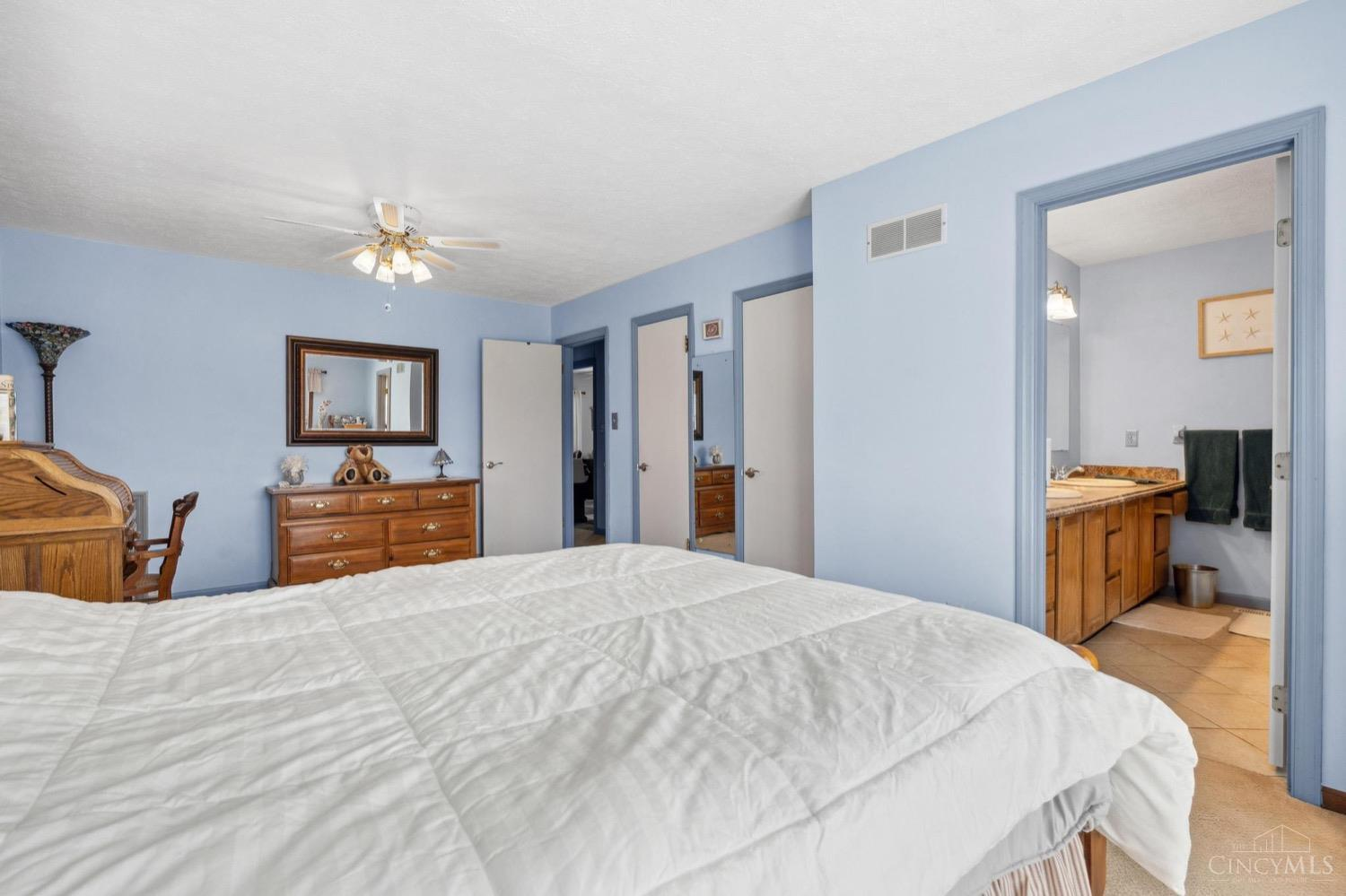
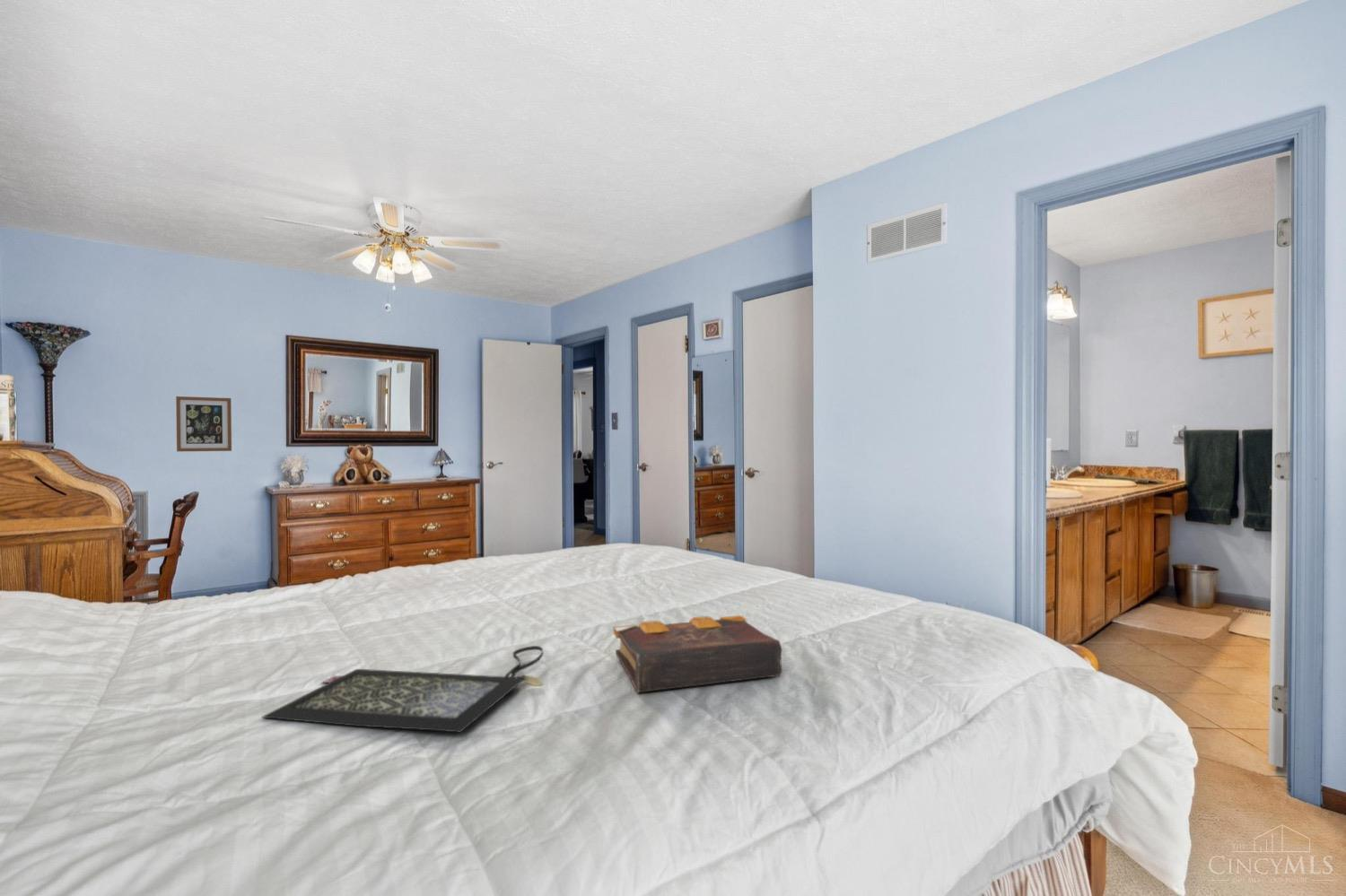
+ book (694, 649)
+ wall art (204, 424)
+ clutch bag (415, 693)
